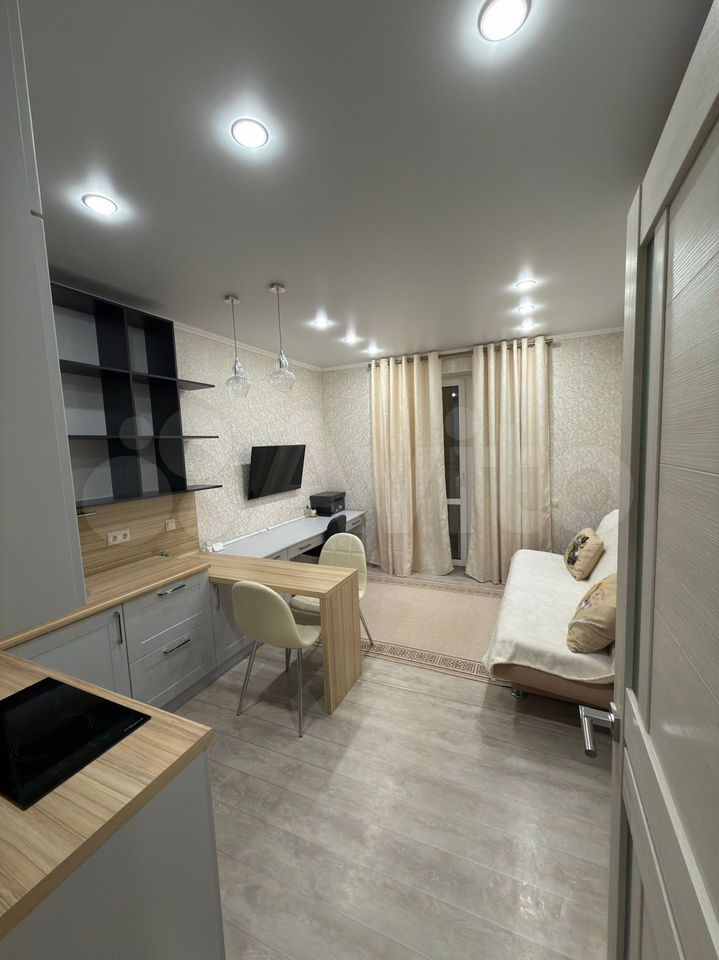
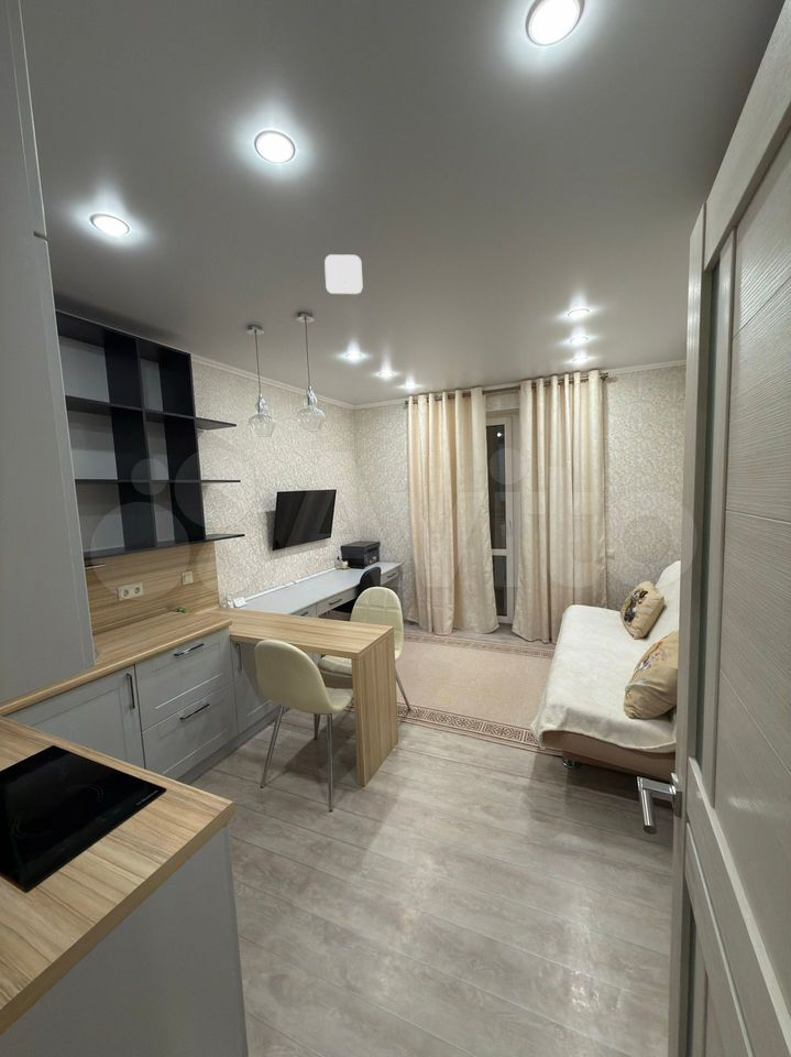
+ smoke detector (343, 274)
